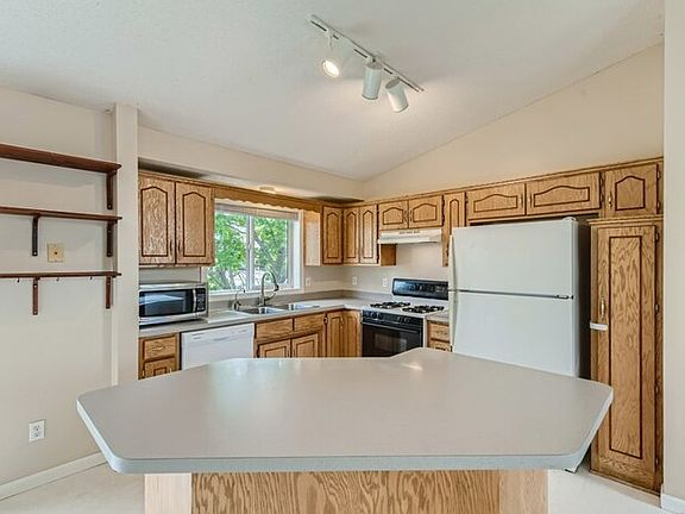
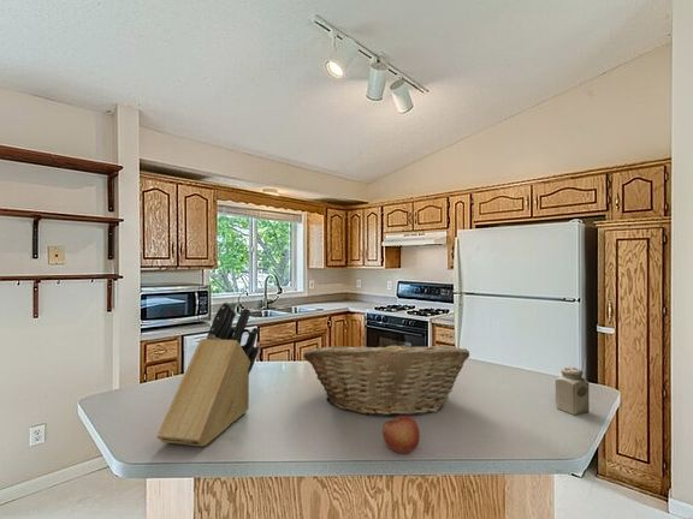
+ fruit basket (385, 368)
+ knife block (217, 363)
+ salt shaker (571, 388)
+ apple (401, 432)
